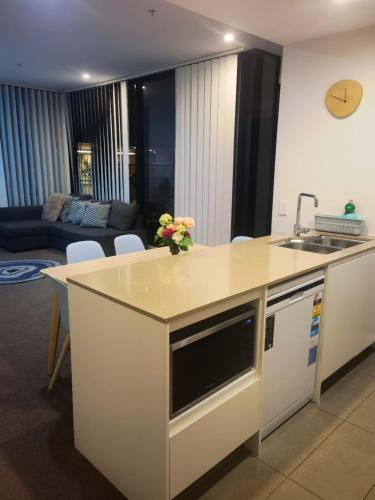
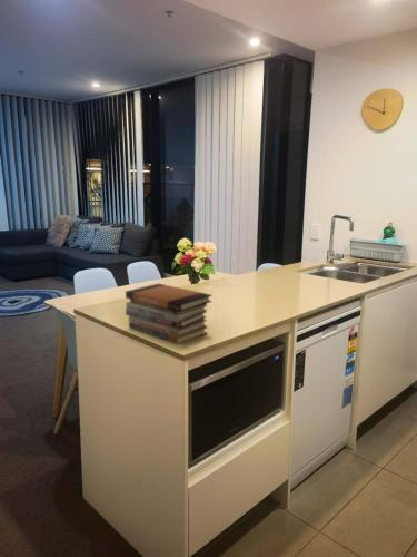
+ book stack (167, 311)
